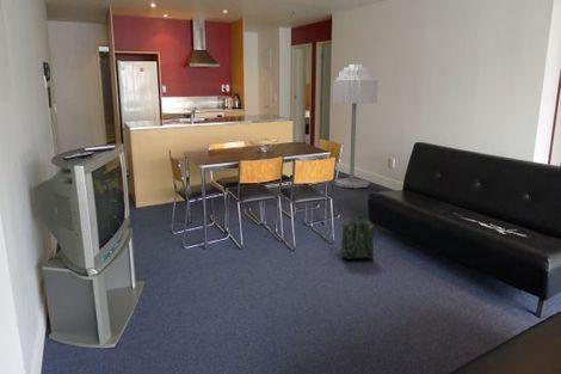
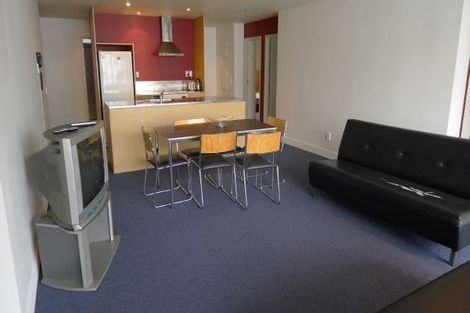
- backpack (351, 233)
- floor lamp (353, 125)
